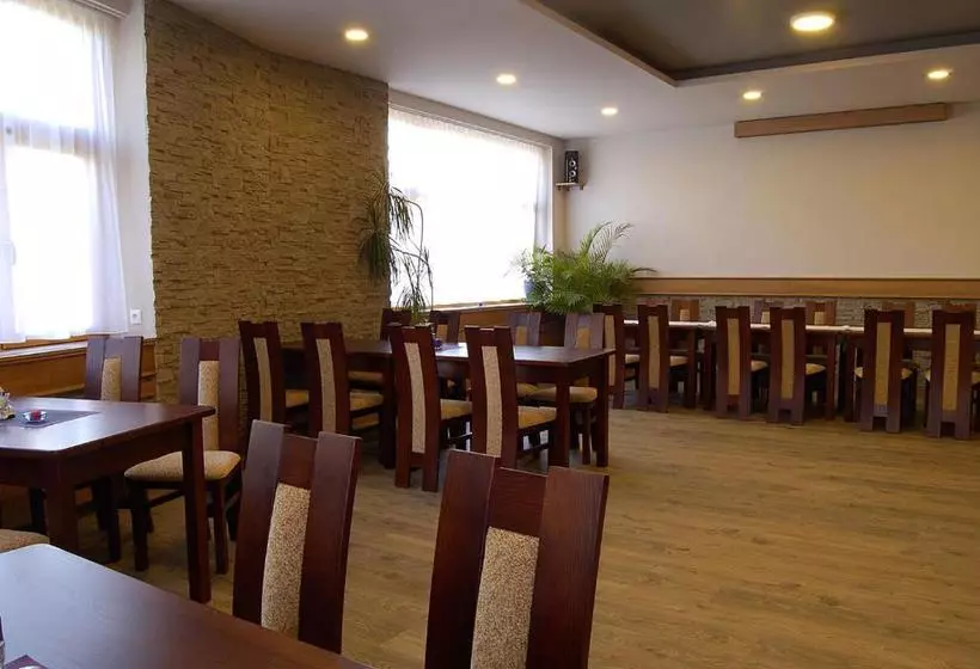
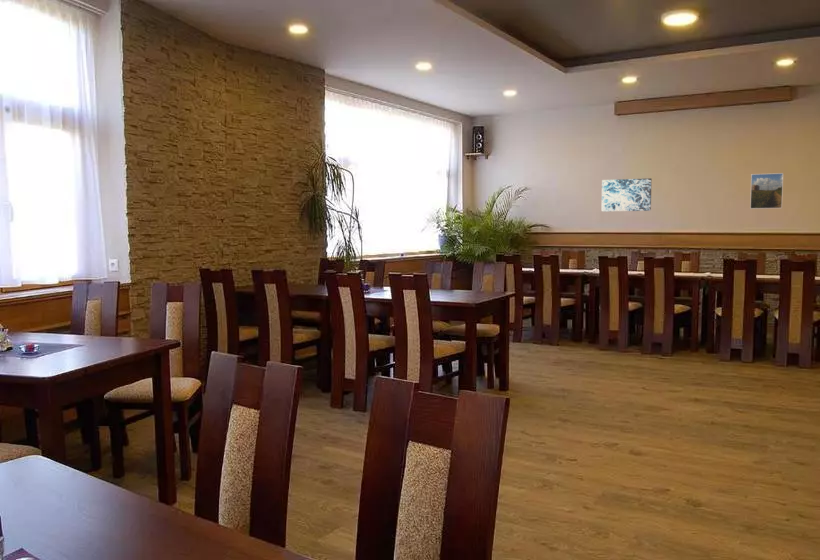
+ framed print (766, 191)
+ wall art (626, 195)
